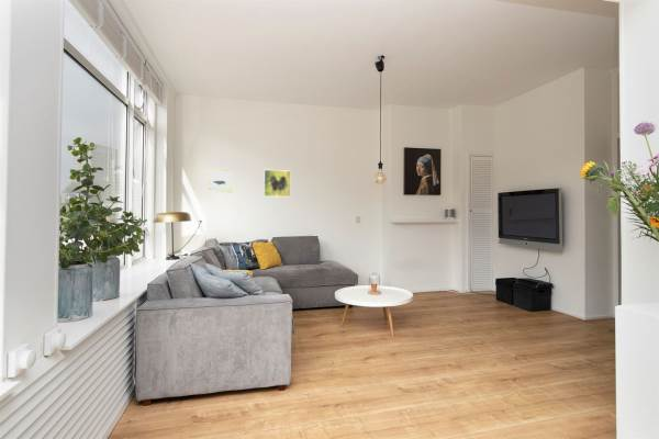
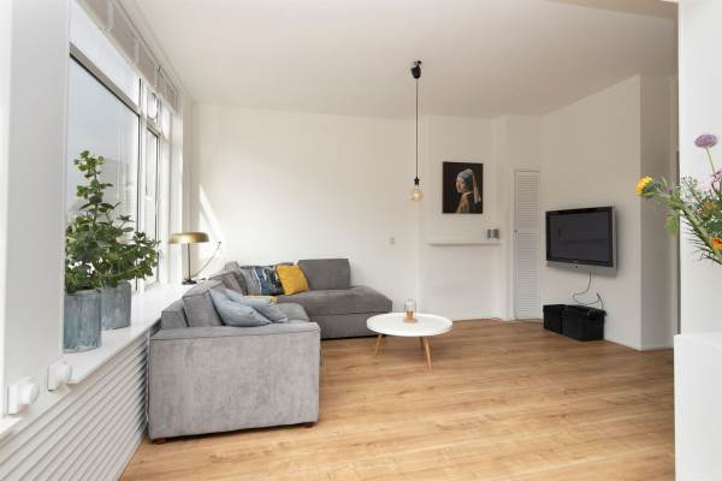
- wall art (220, 181)
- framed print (277, 183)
